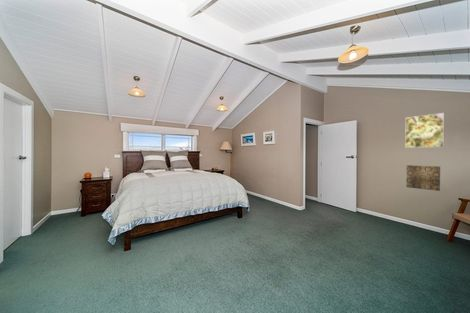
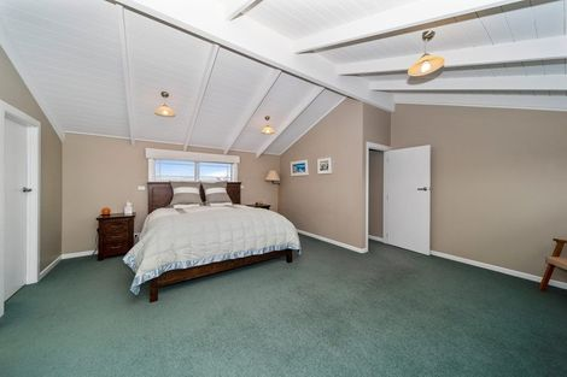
- wall art (422, 177)
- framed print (423, 131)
